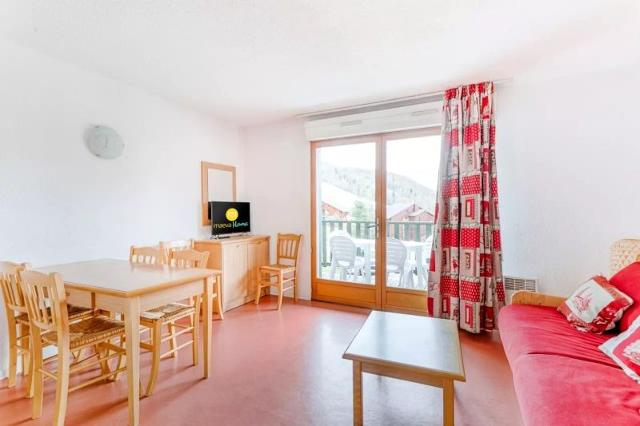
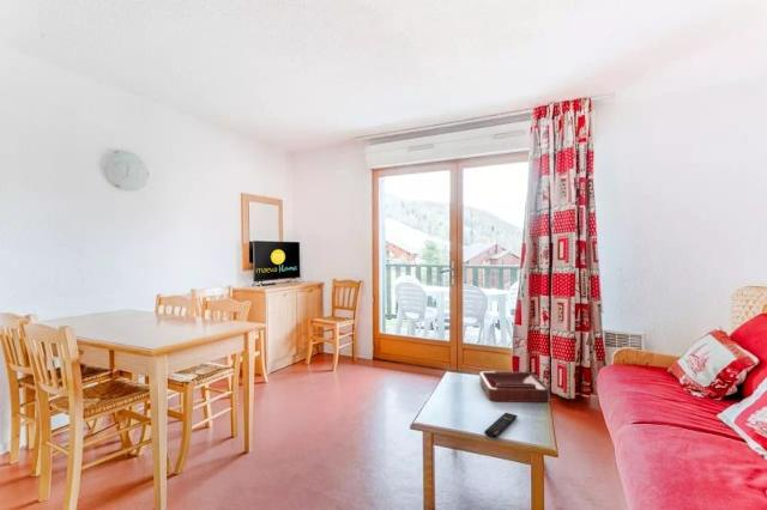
+ decorative tray (512, 385)
+ remote control (501, 424)
